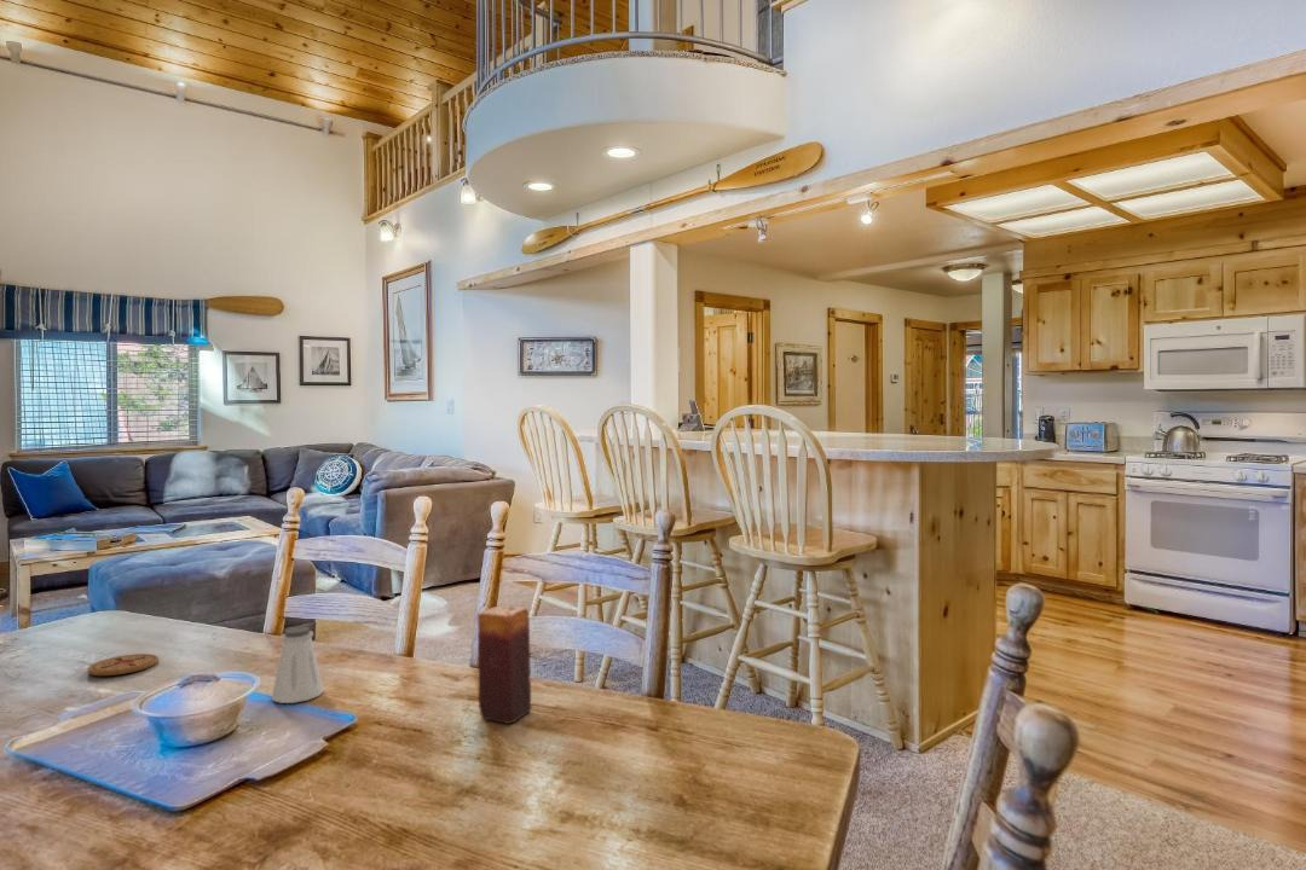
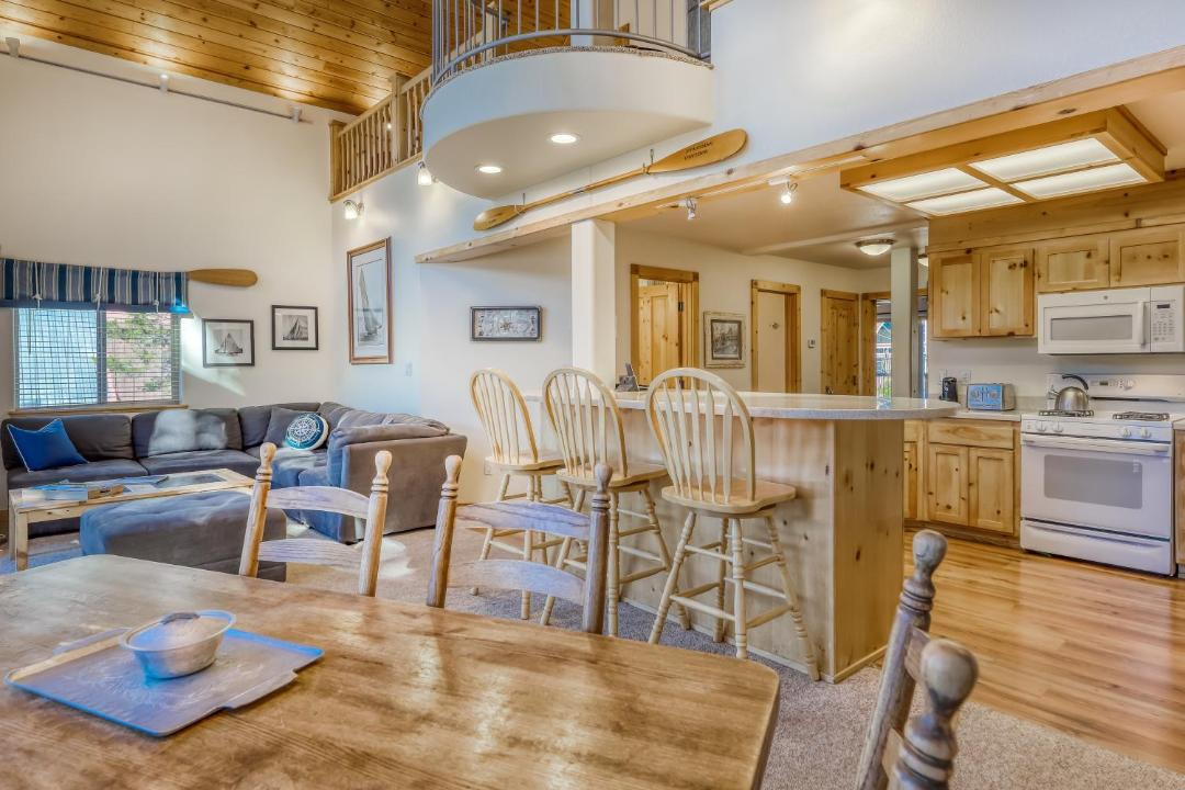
- saltshaker (297, 661)
- coaster (123, 663)
- candle (504, 661)
